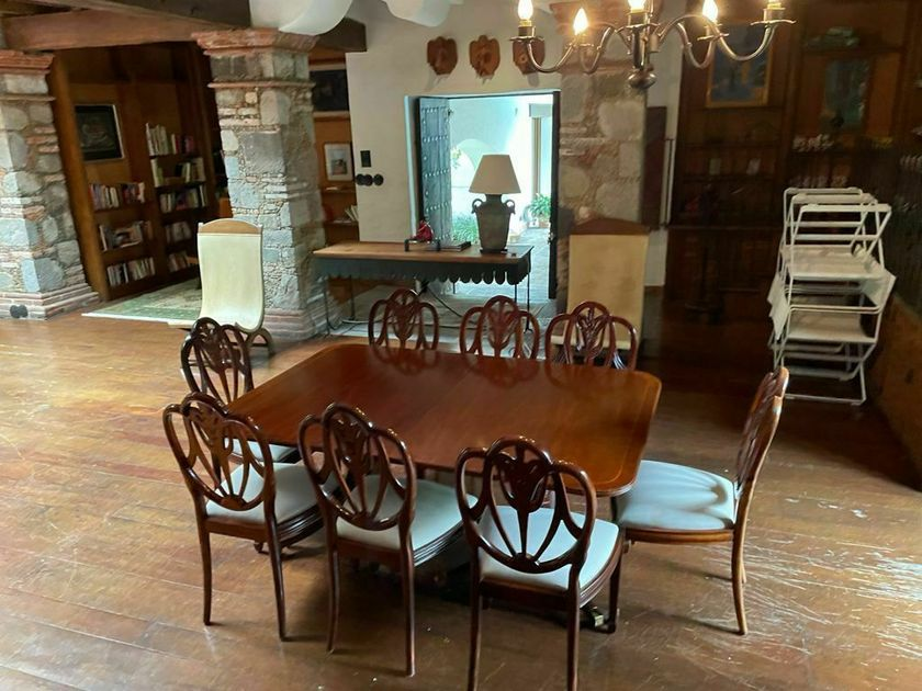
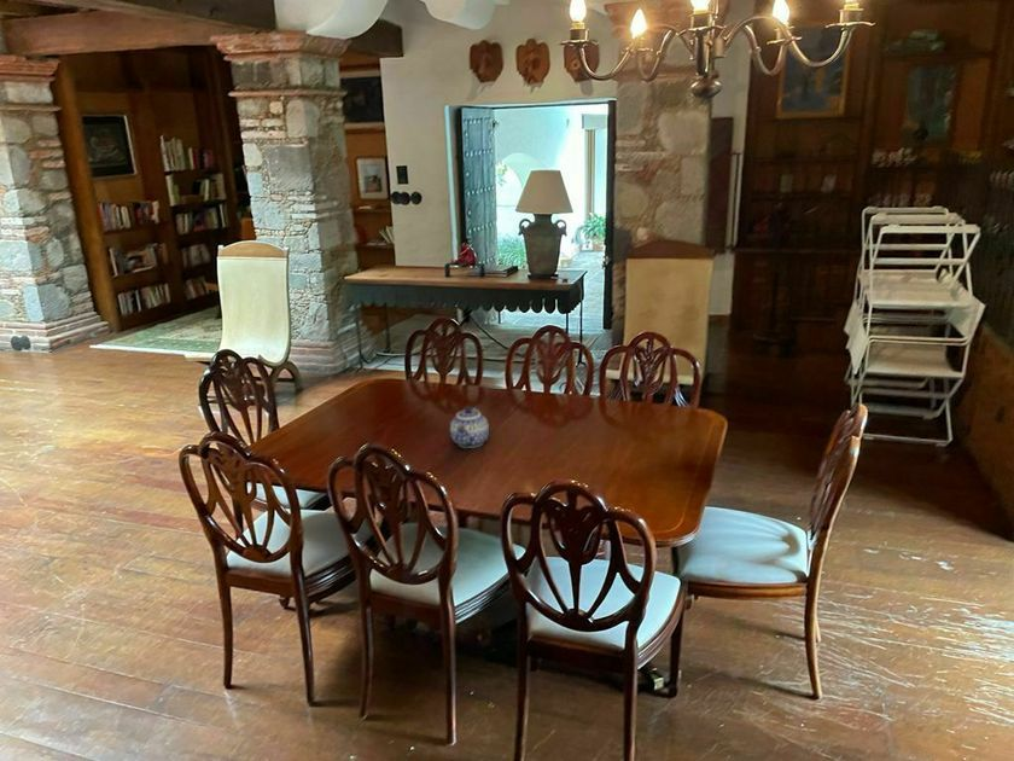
+ teapot (468, 425)
